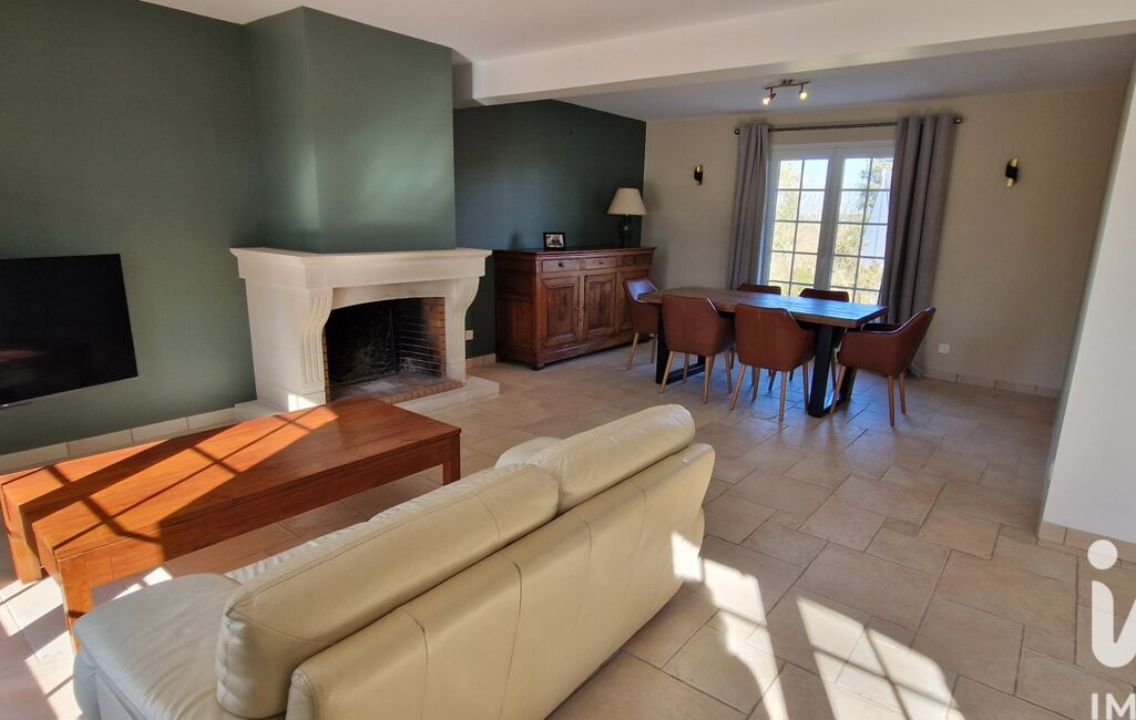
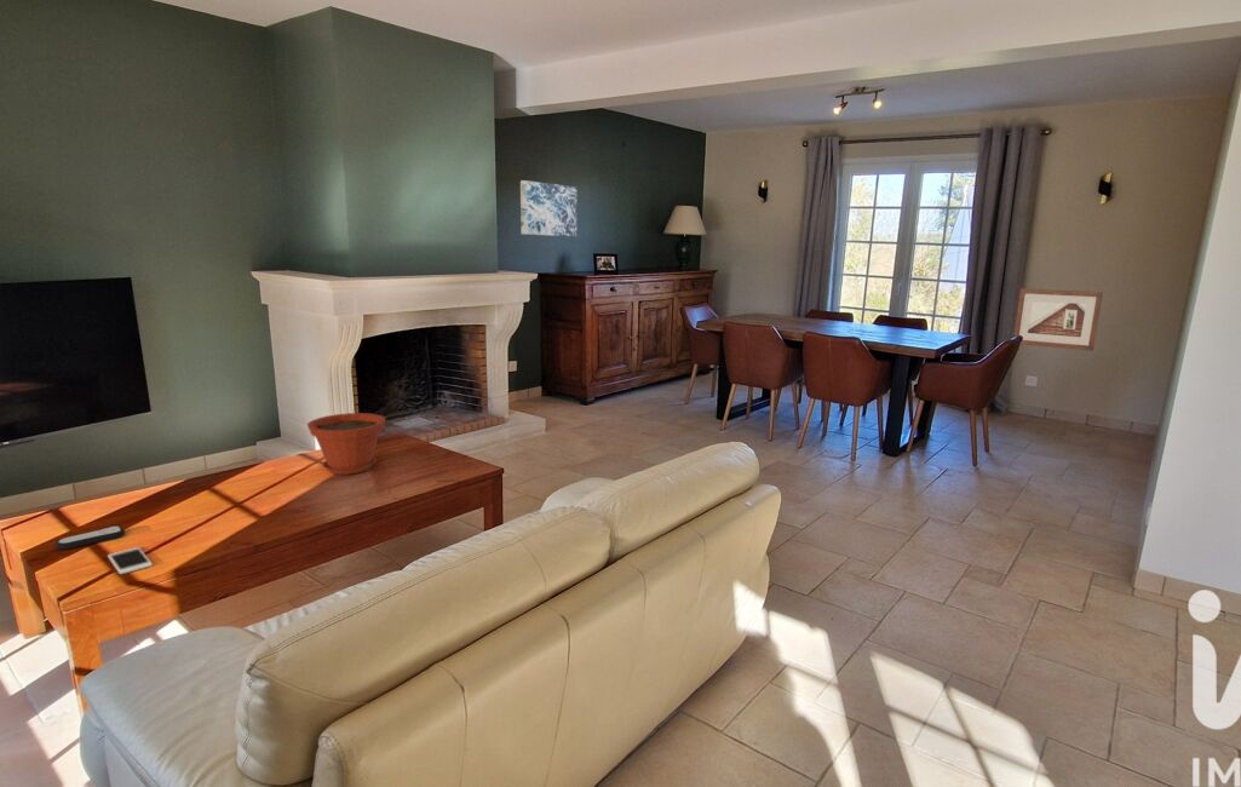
+ remote control (91, 536)
+ plant pot (349, 444)
+ cell phone (130, 559)
+ picture frame (1056, 318)
+ wall art (550, 209)
